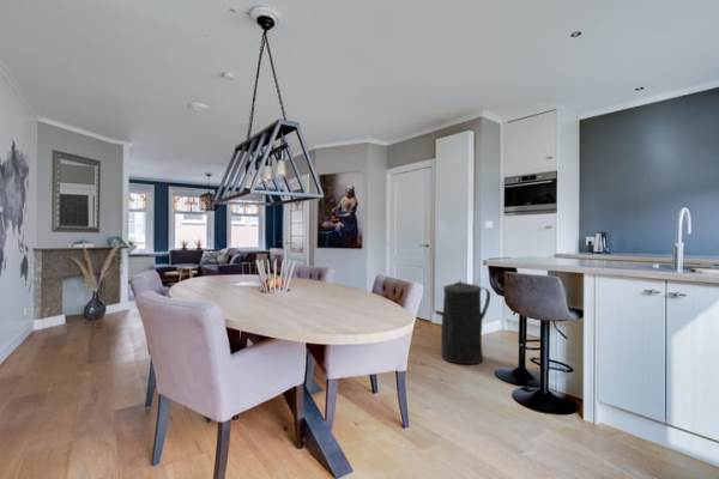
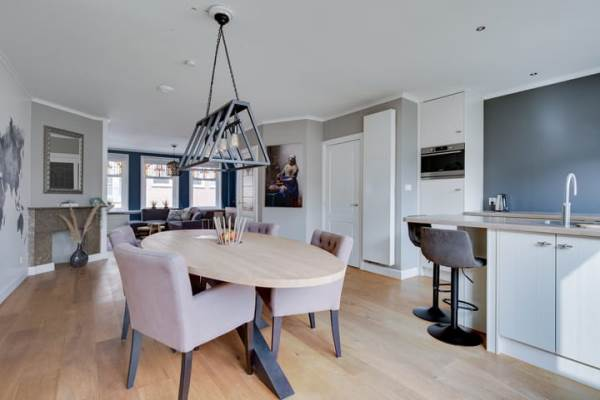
- trash can (464, 319)
